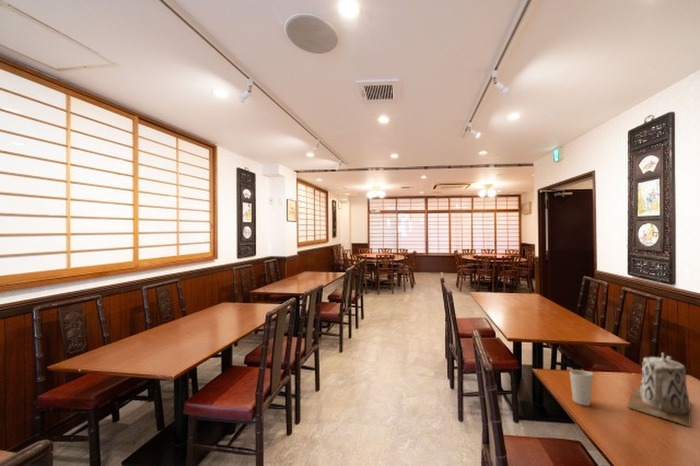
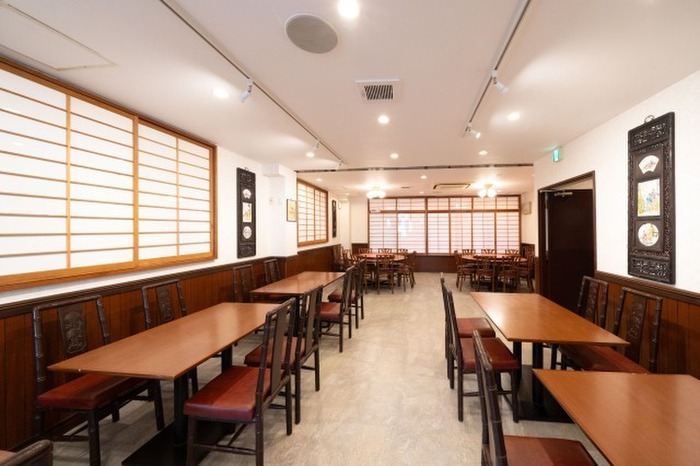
- cup (581, 386)
- teapot (659, 378)
